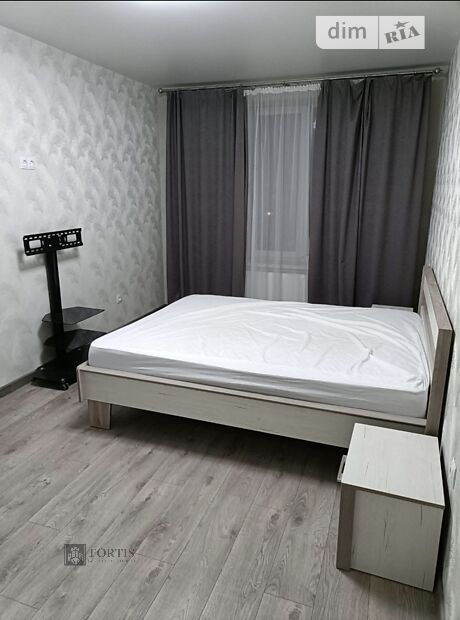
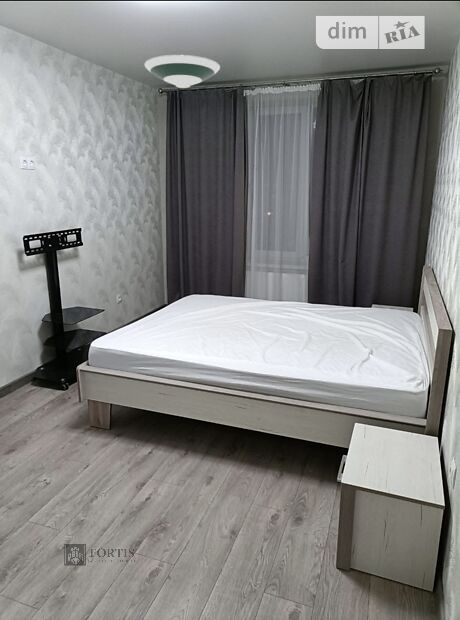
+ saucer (182, 76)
